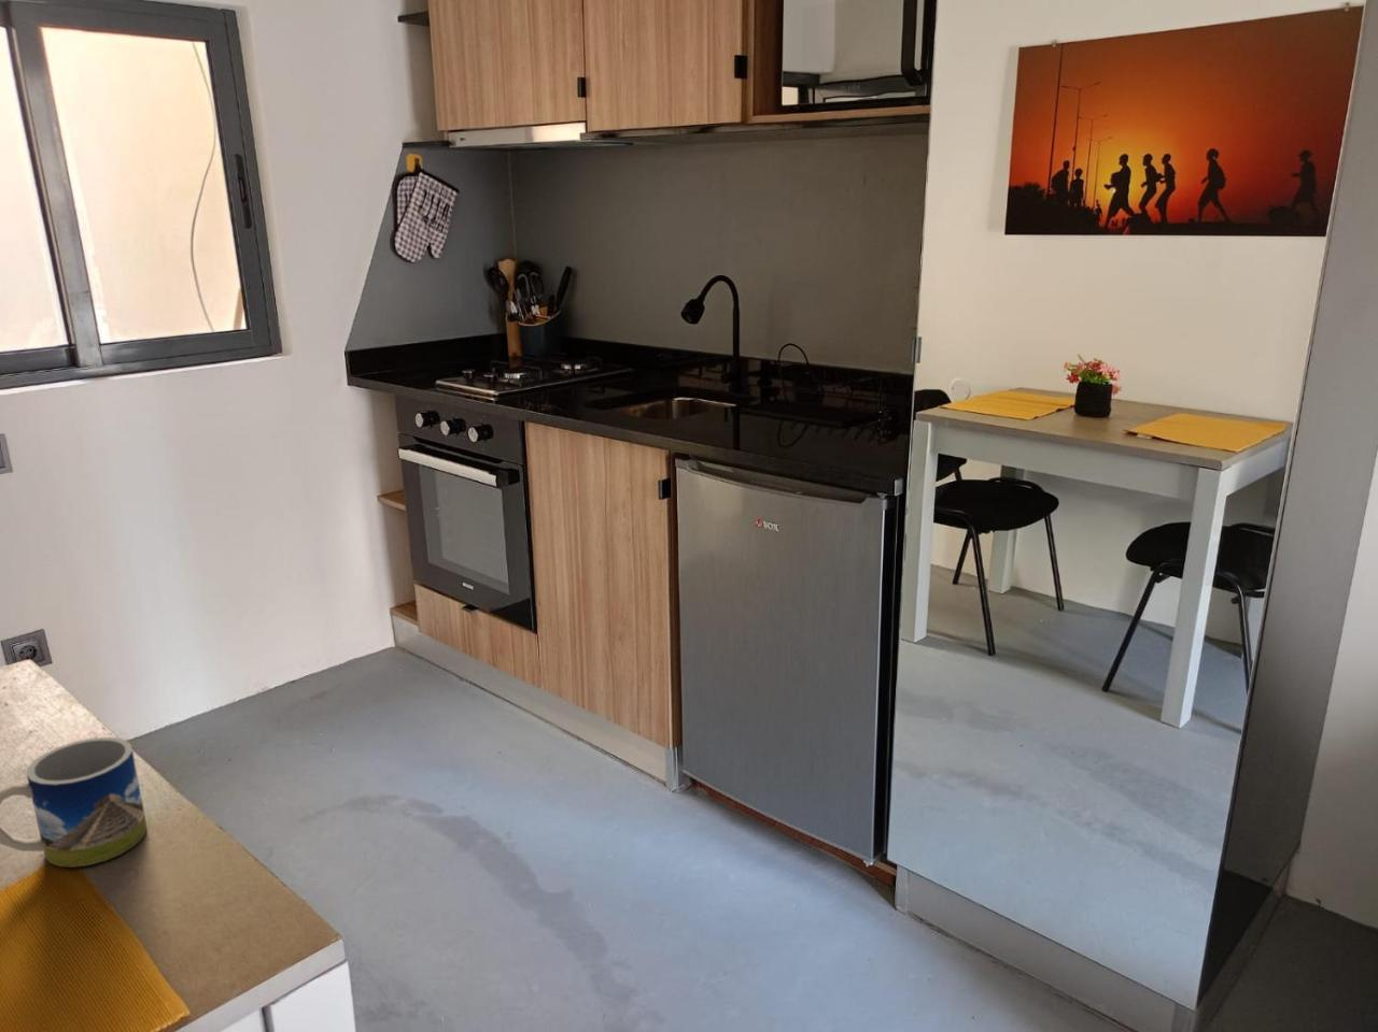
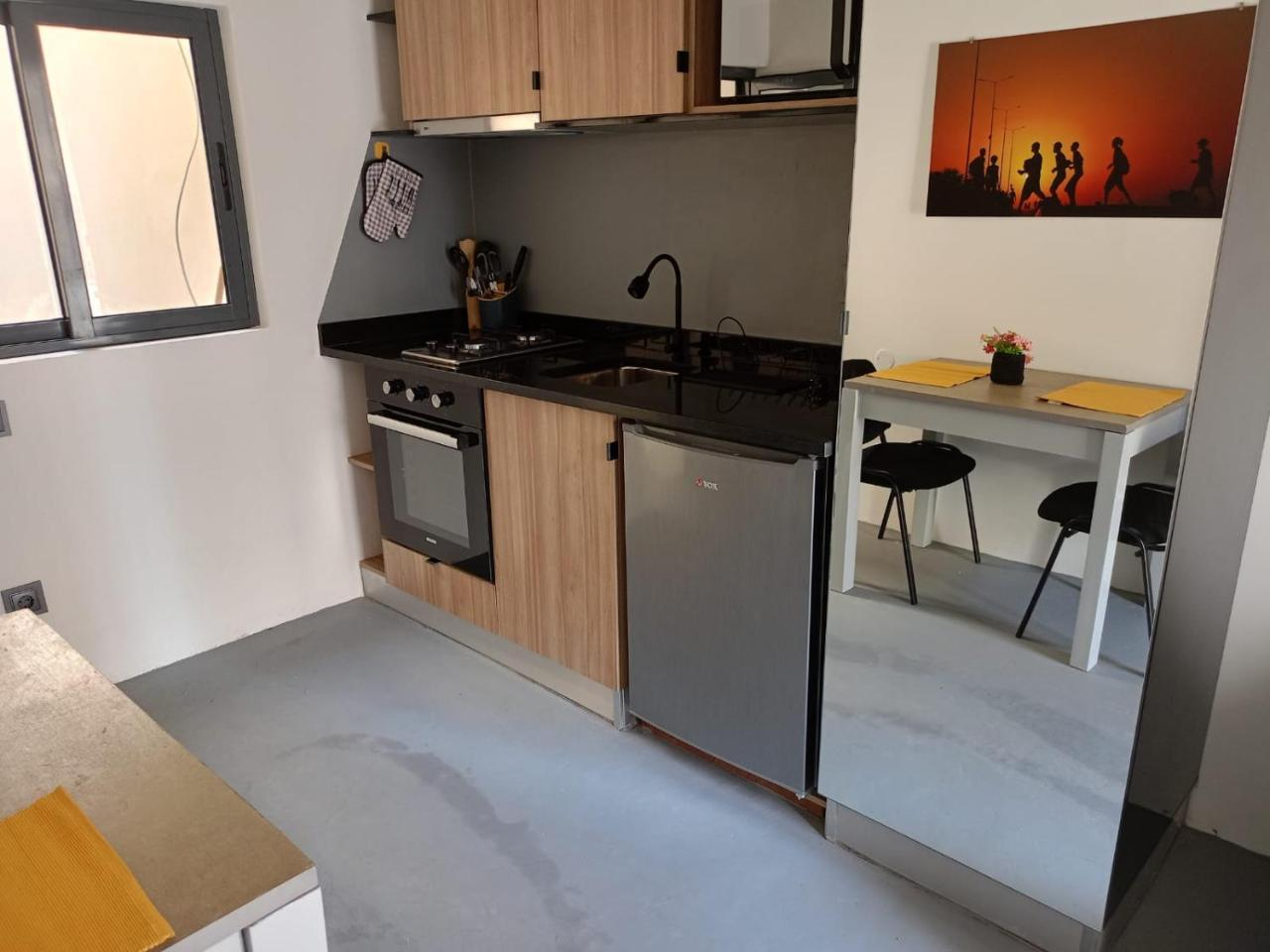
- mug (67, 807)
